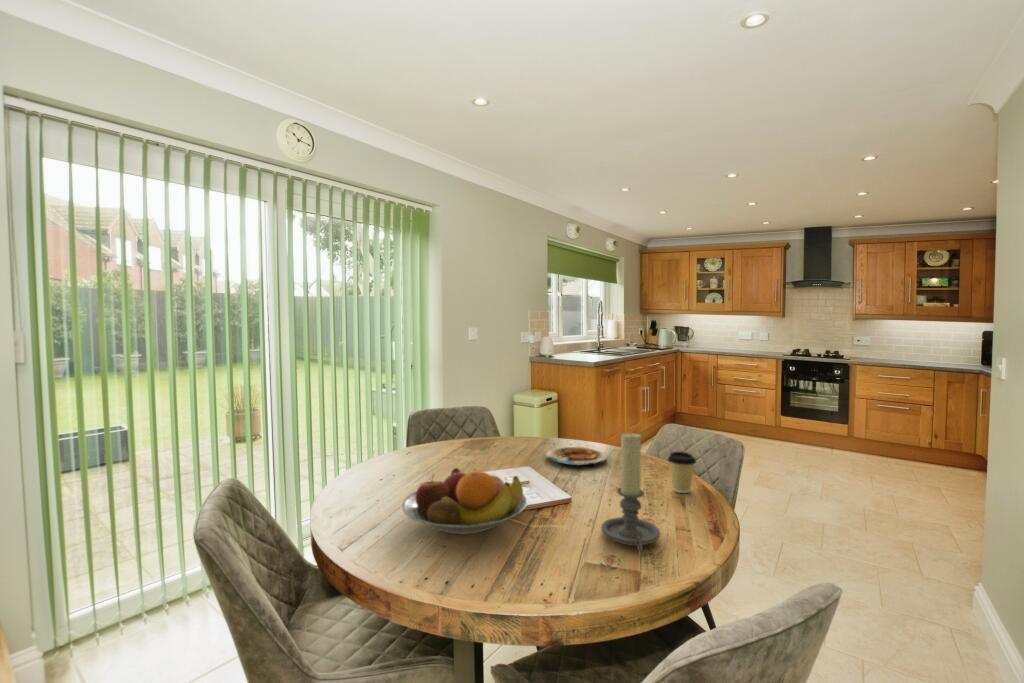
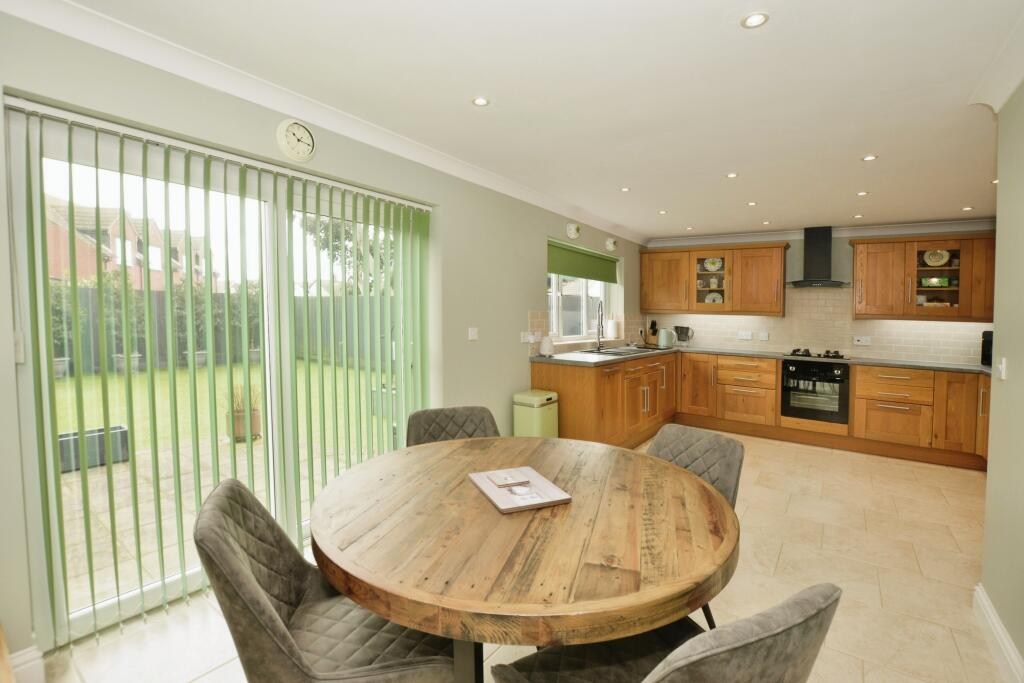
- coffee cup (681, 472)
- candle holder (631, 487)
- plate (575, 455)
- fruit bowl (465, 495)
